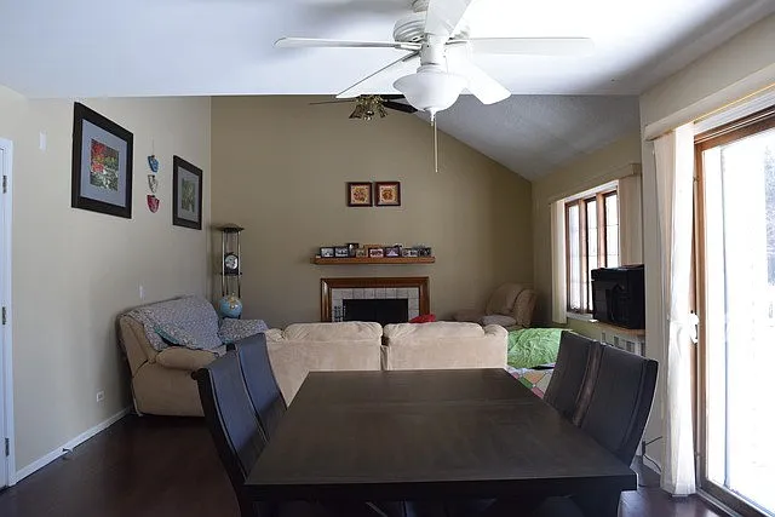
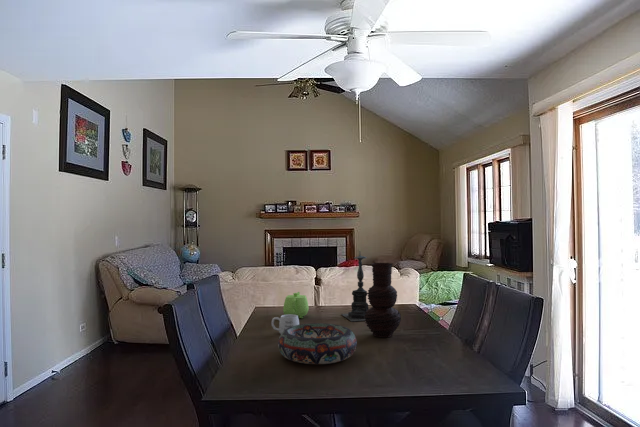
+ candle holder (361, 281)
+ teapot (296, 304)
+ mug (285, 324)
+ decorative bowl (317, 343)
+ vase (382, 299)
